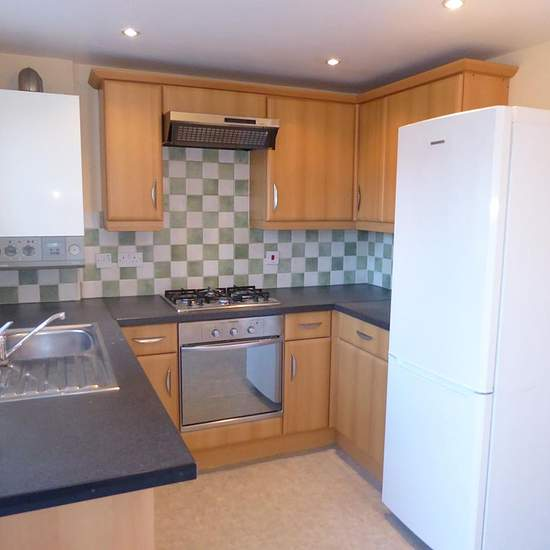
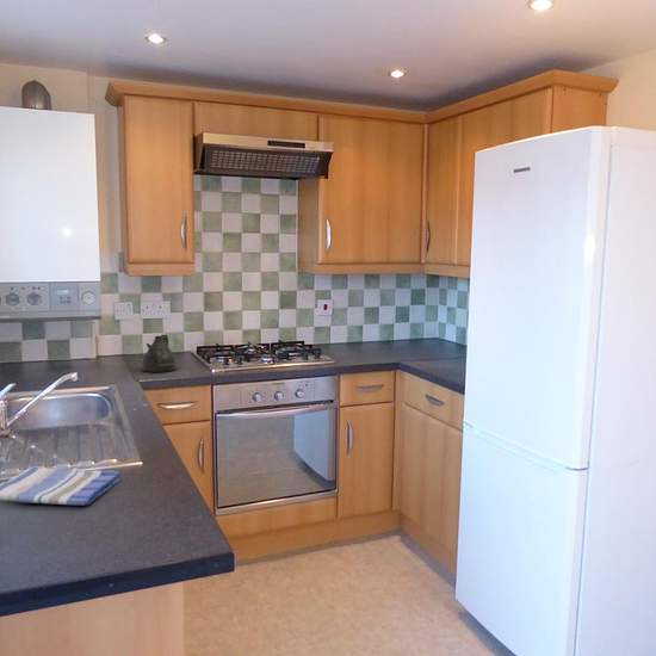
+ dish towel (57, 484)
+ teapot (156, 353)
